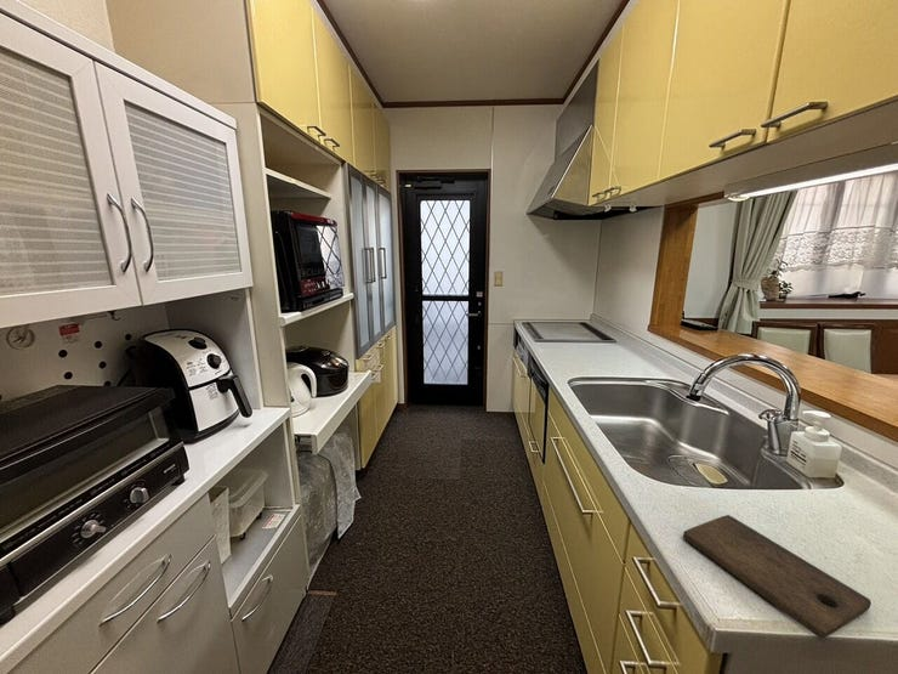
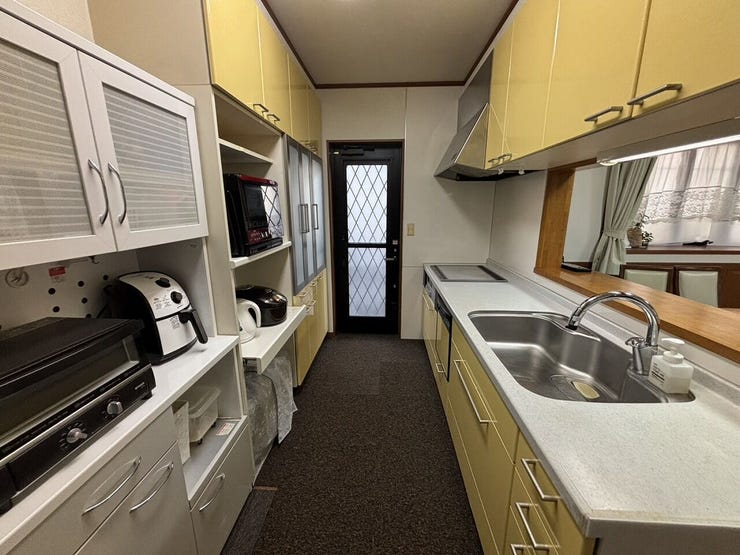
- cutting board (766, 565)
